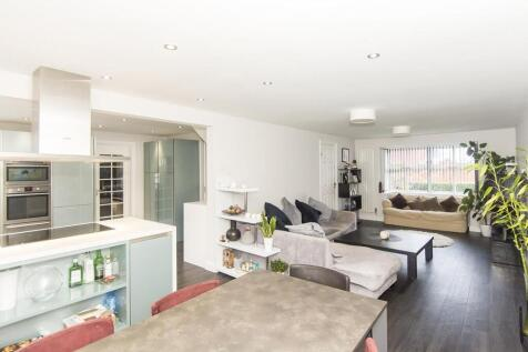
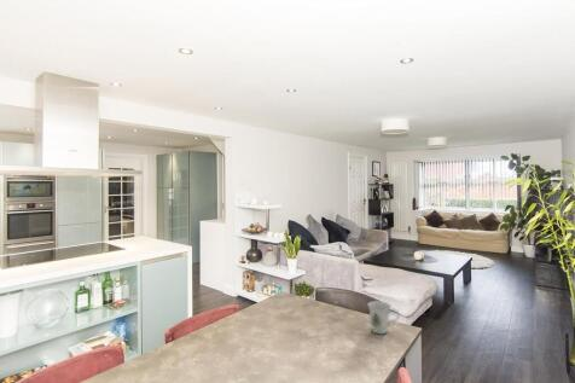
+ mug (383, 319)
